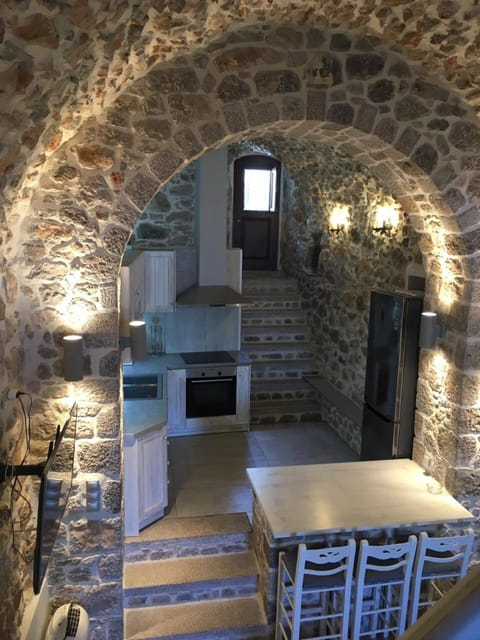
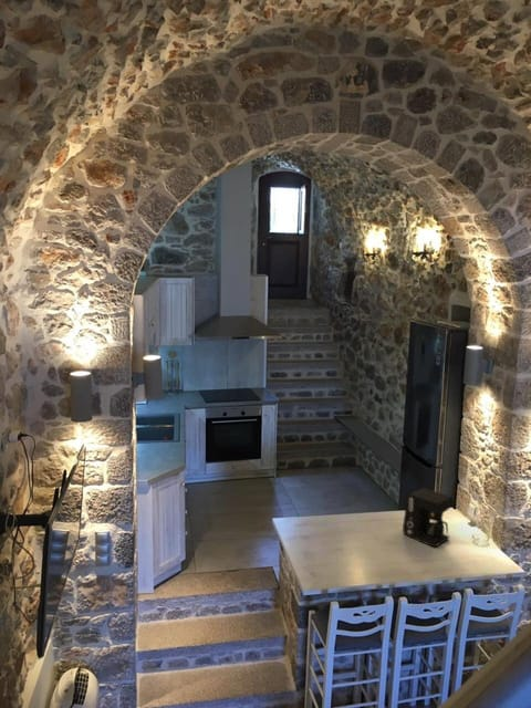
+ coffee maker (428, 517)
